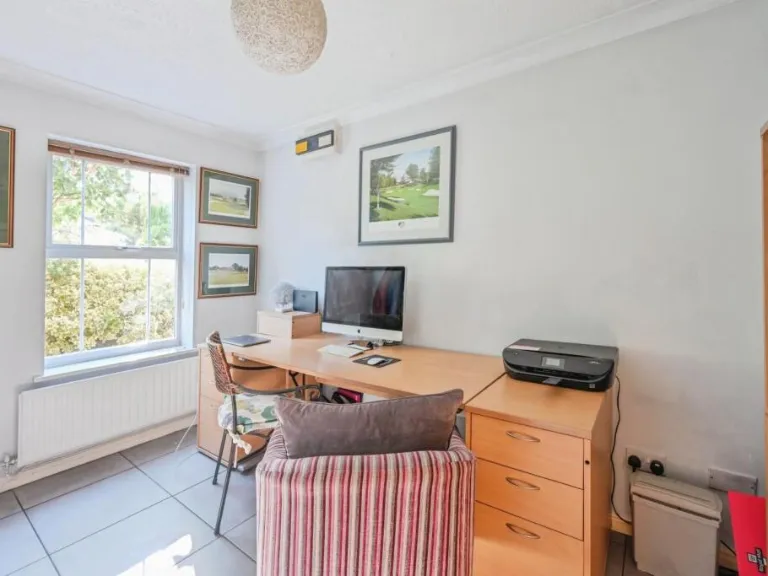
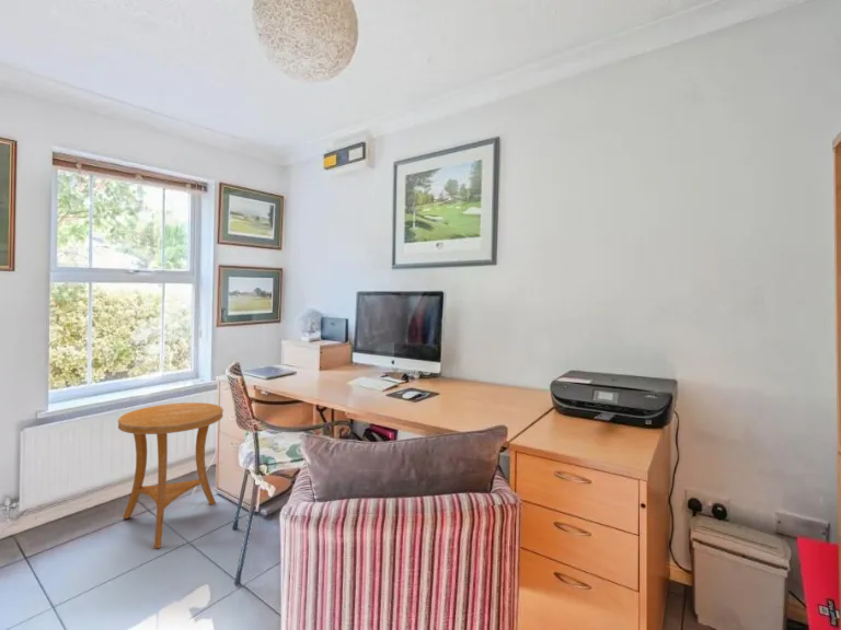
+ side table (165, 466)
